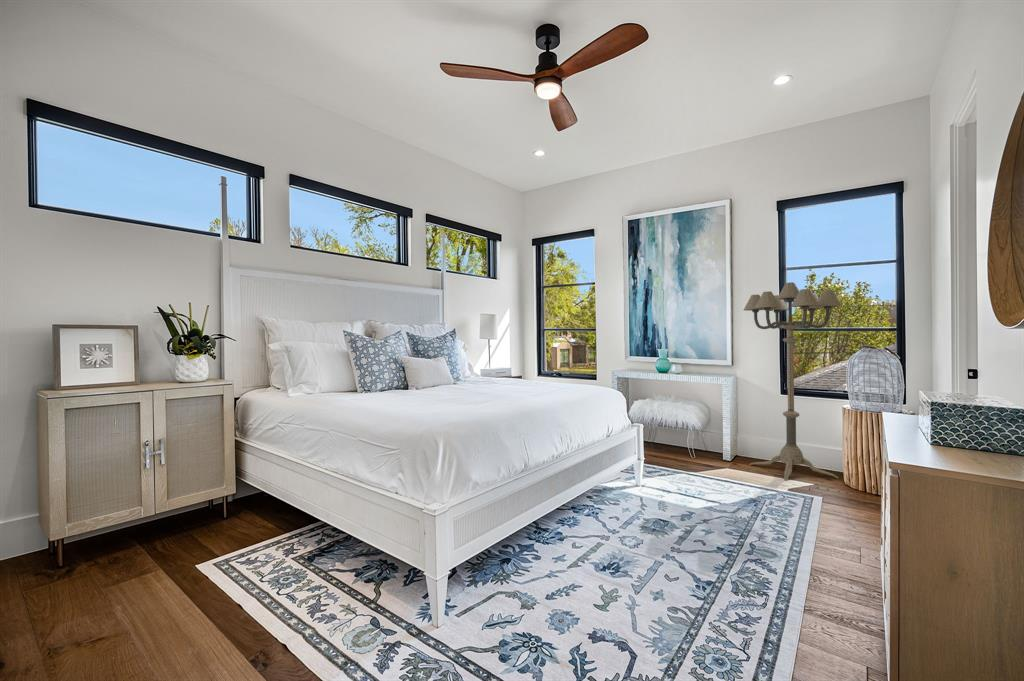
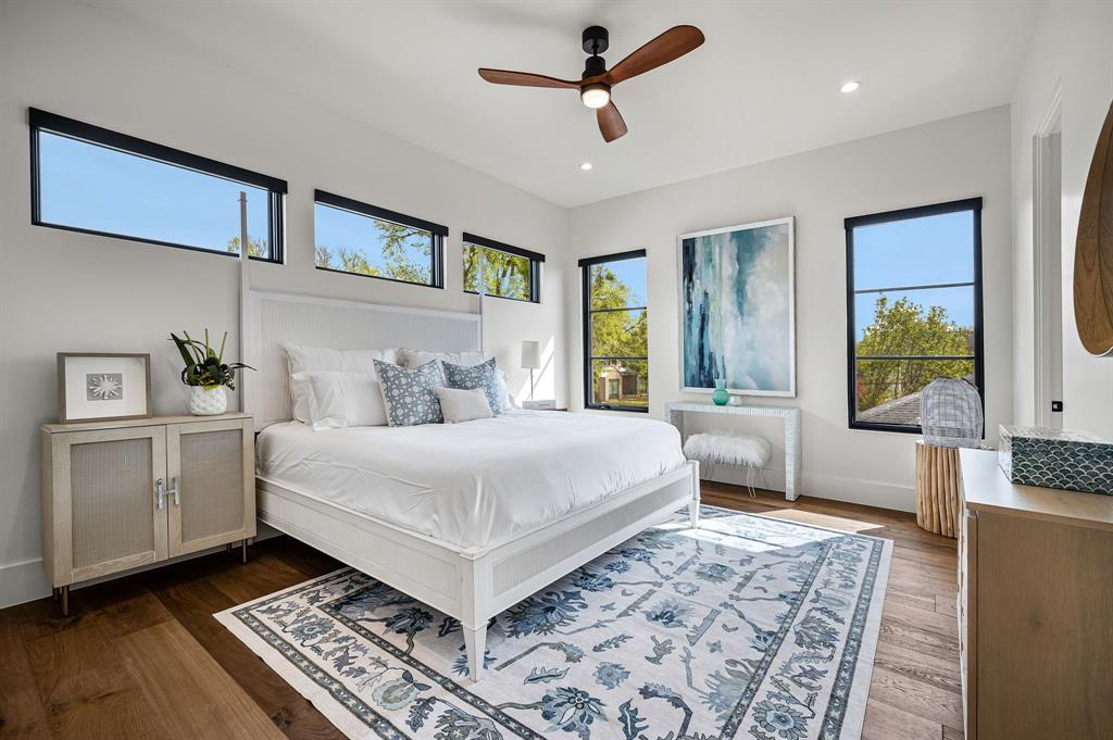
- floor lamp (790, 377)
